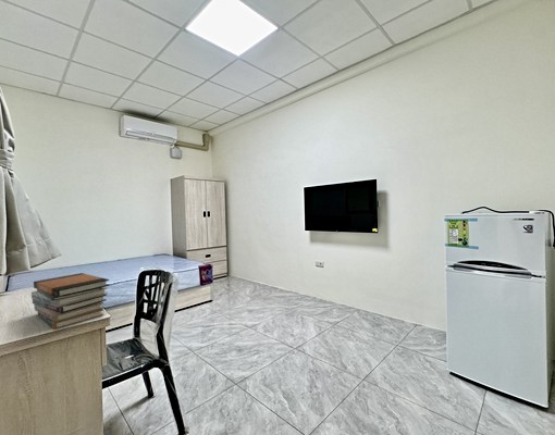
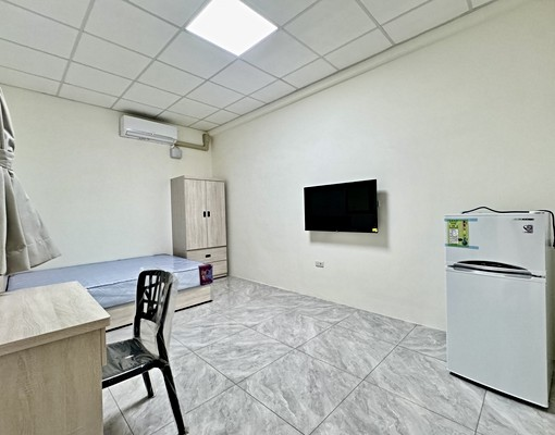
- book stack (70, 297)
